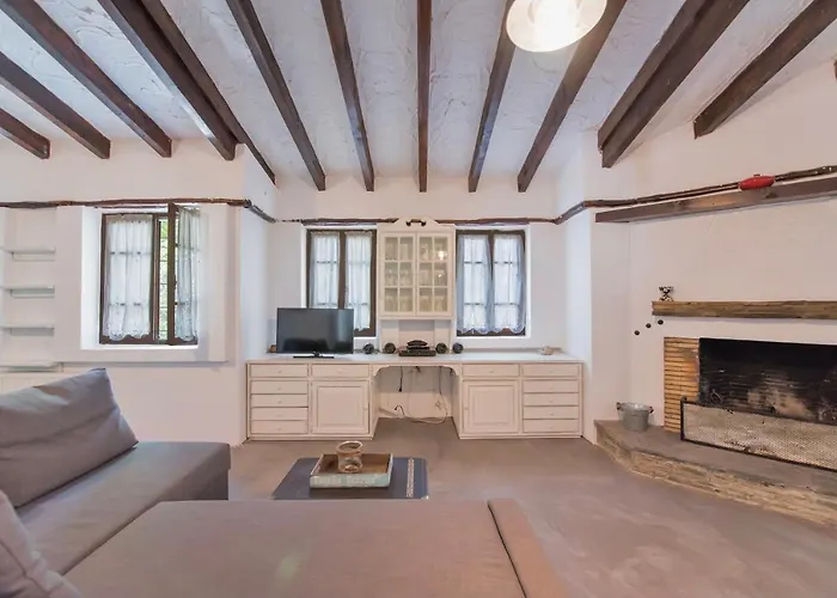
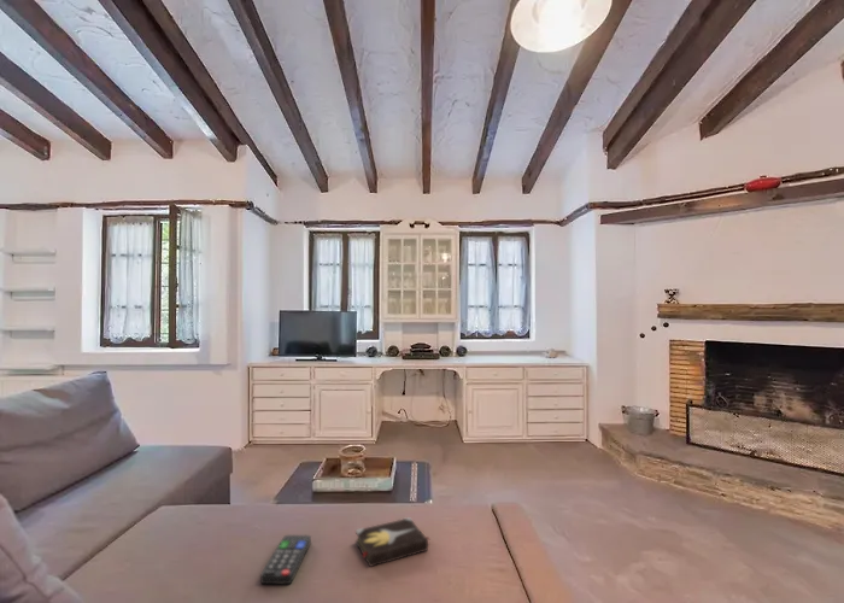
+ remote control (287, 556)
+ hardback book (391, 539)
